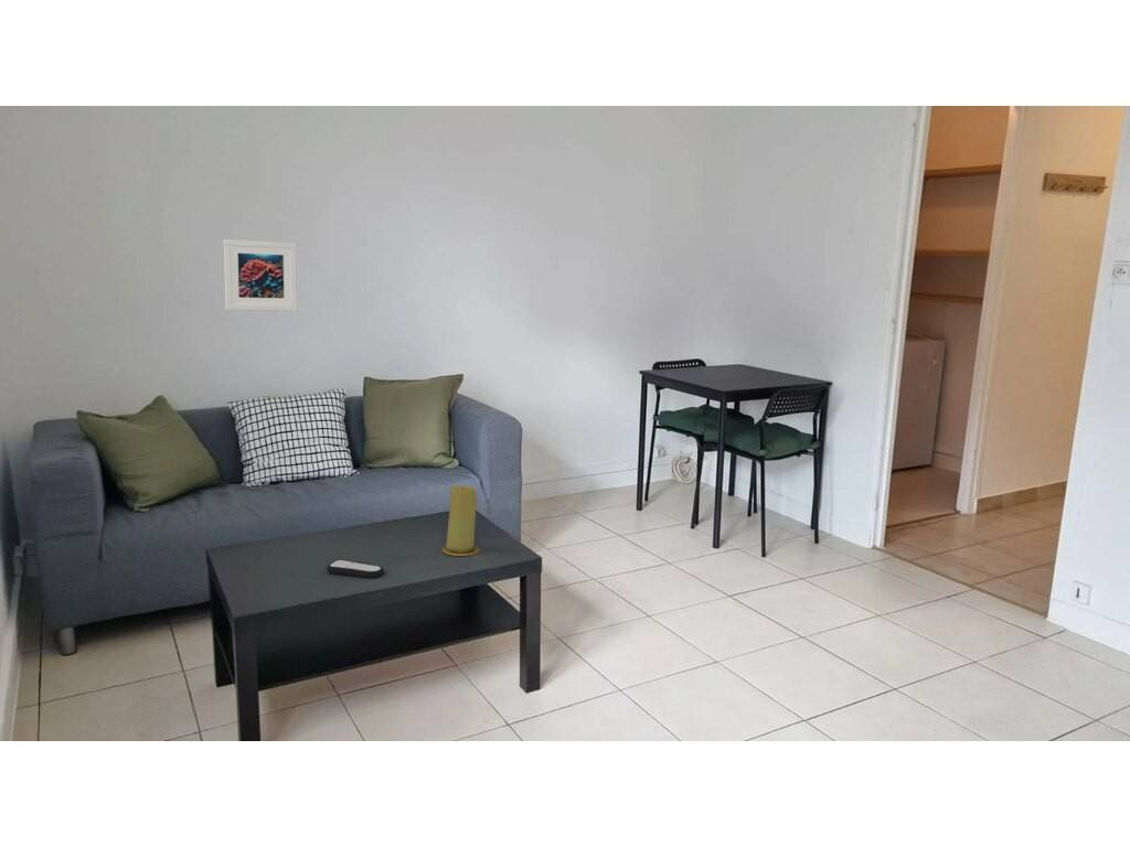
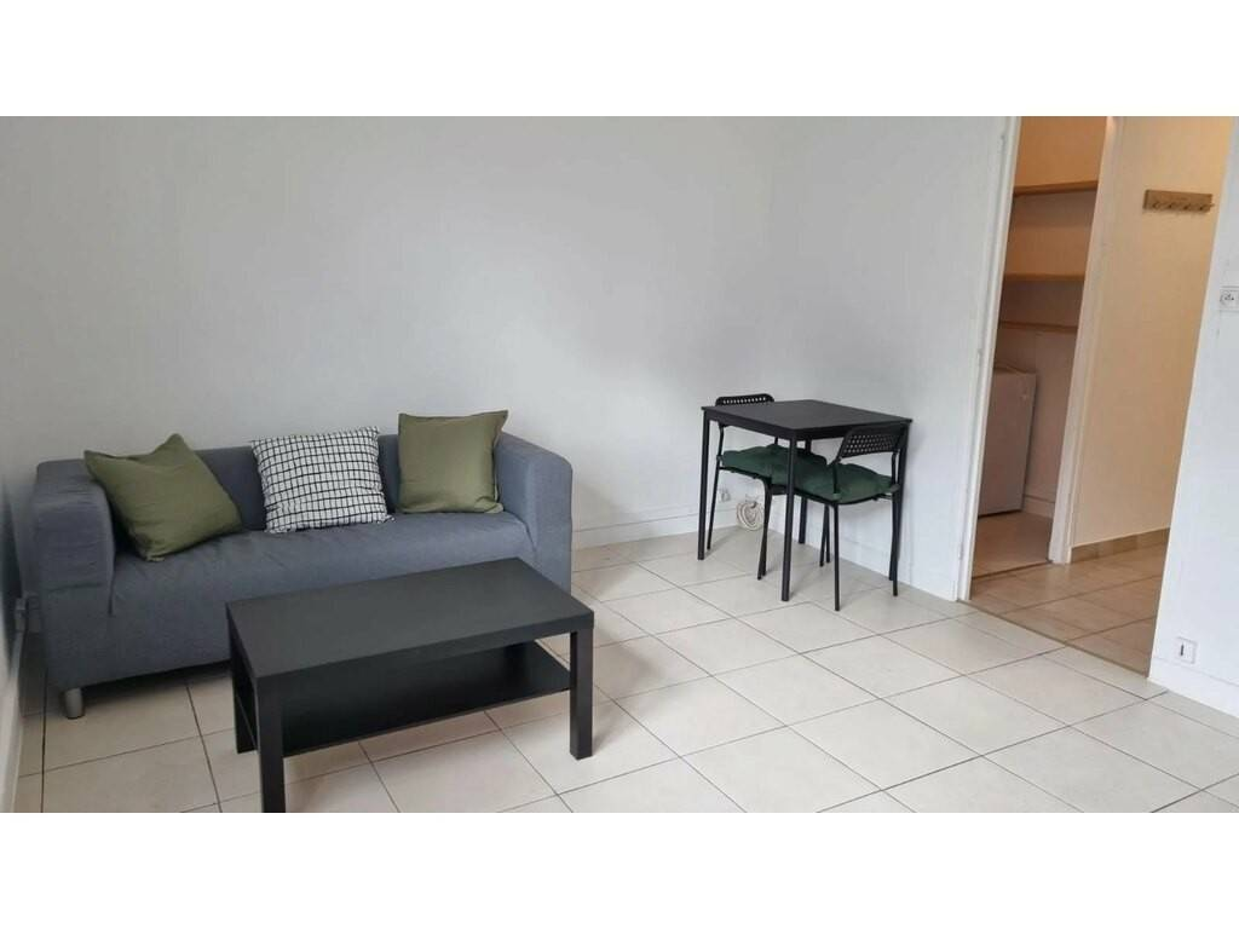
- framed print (260, 276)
- remote control (355, 568)
- candle (461, 518)
